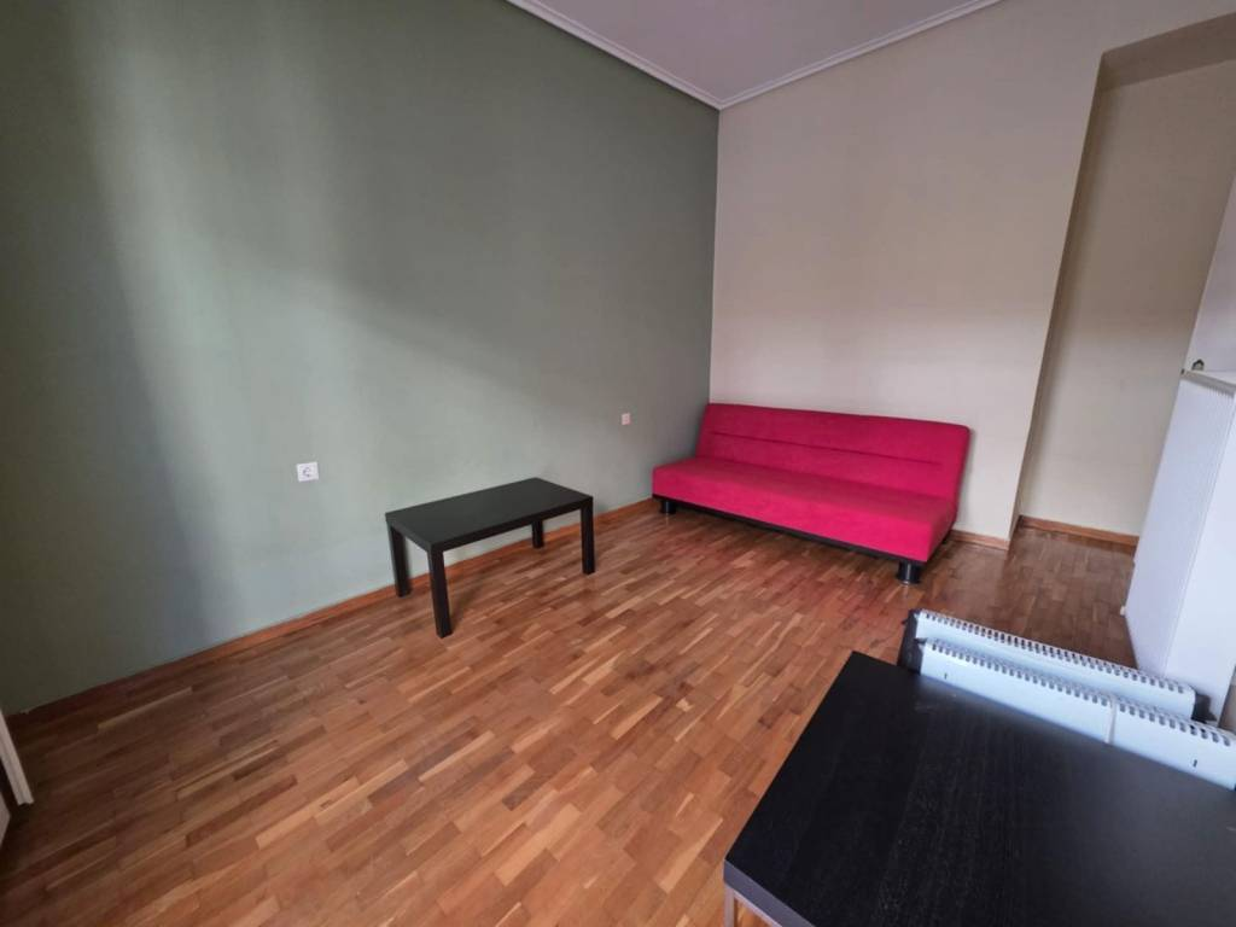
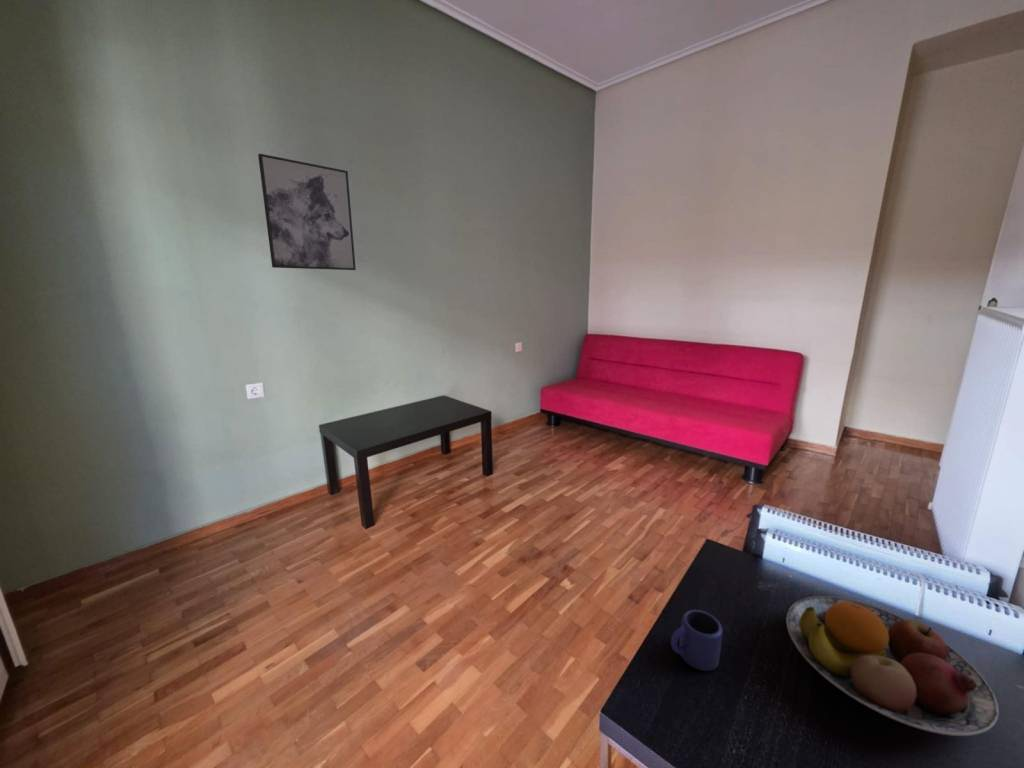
+ wall art (311, 217)
+ fruit bowl (880, 647)
+ mug (694, 640)
